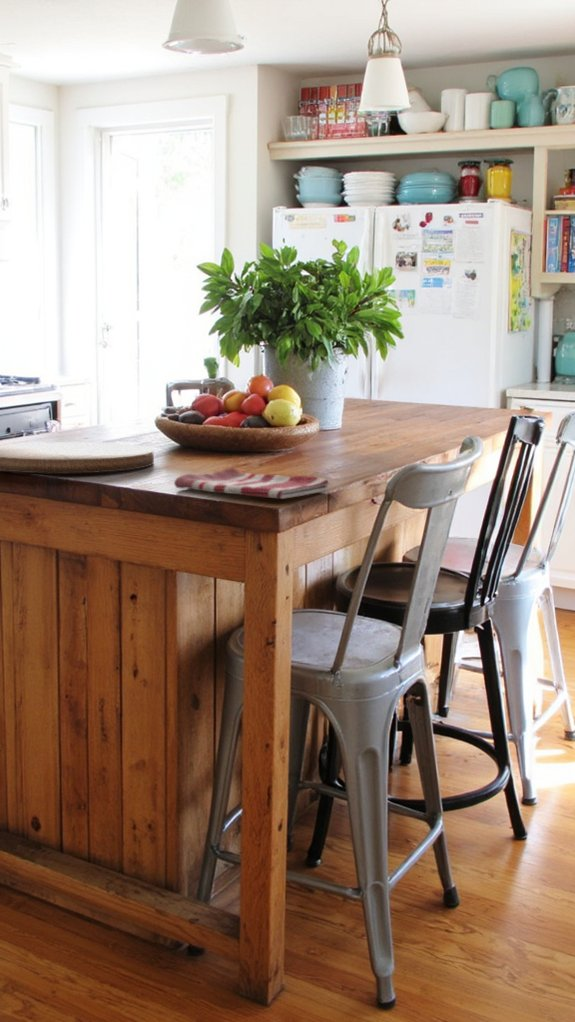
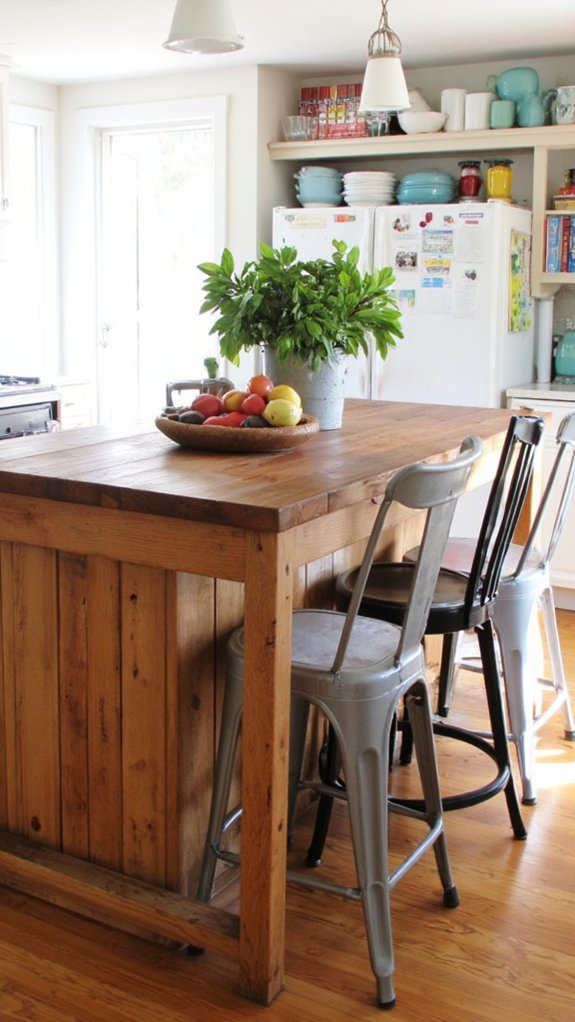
- cutting board (68, 456)
- dish towel (252, 483)
